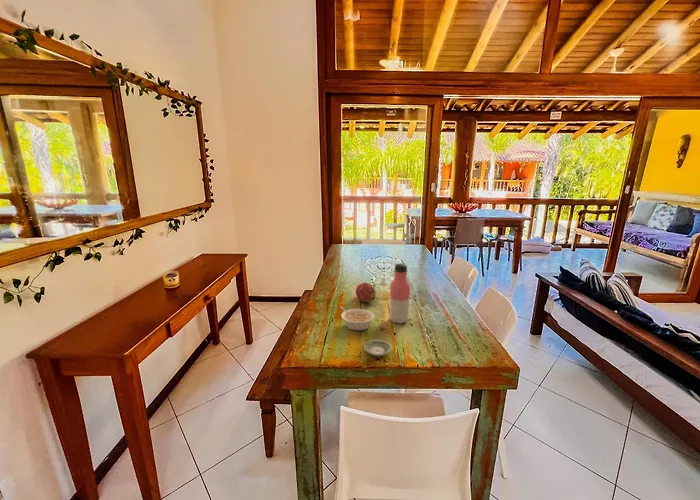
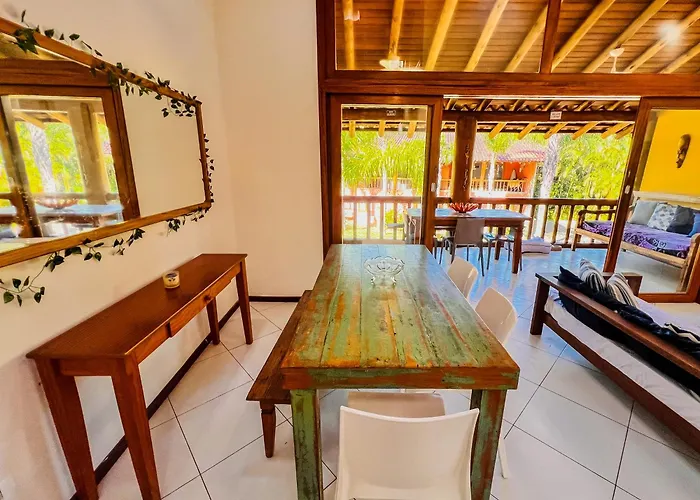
- fruit (365, 291)
- water bottle (399, 293)
- legume (356, 319)
- saucer (377, 349)
